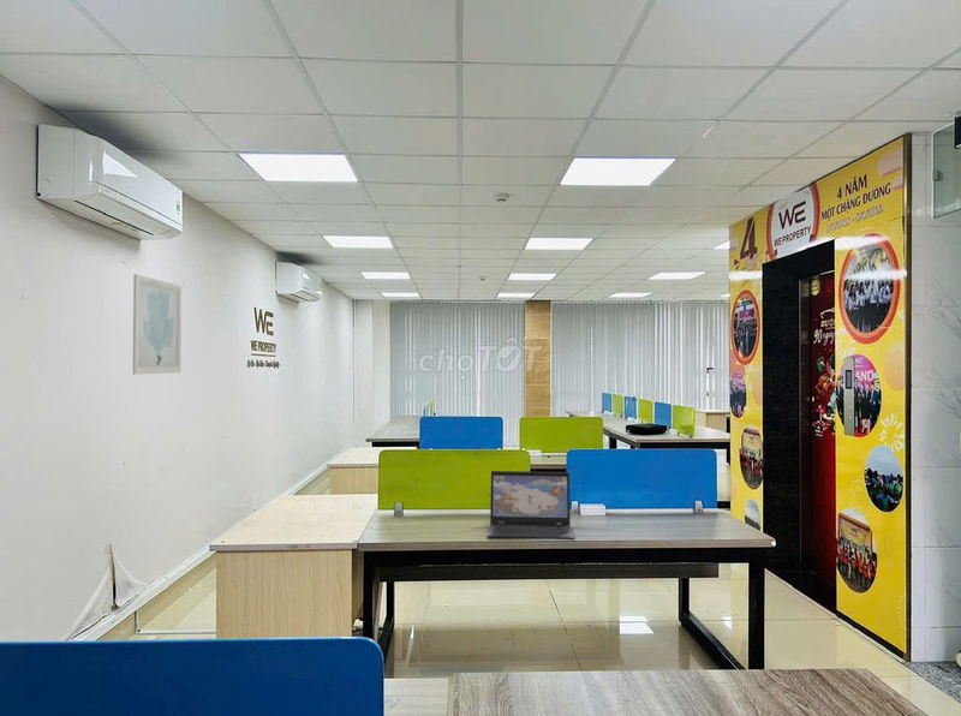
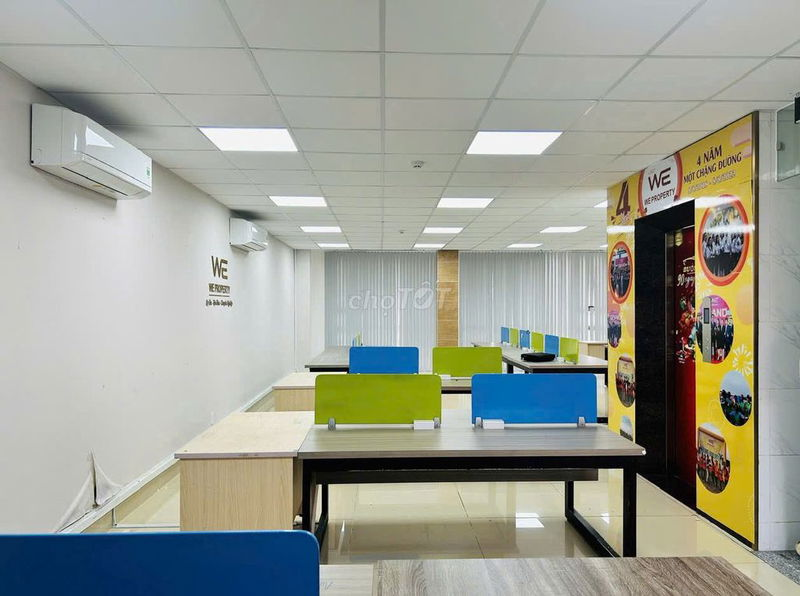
- laptop (530, 503)
- wall art (159, 327)
